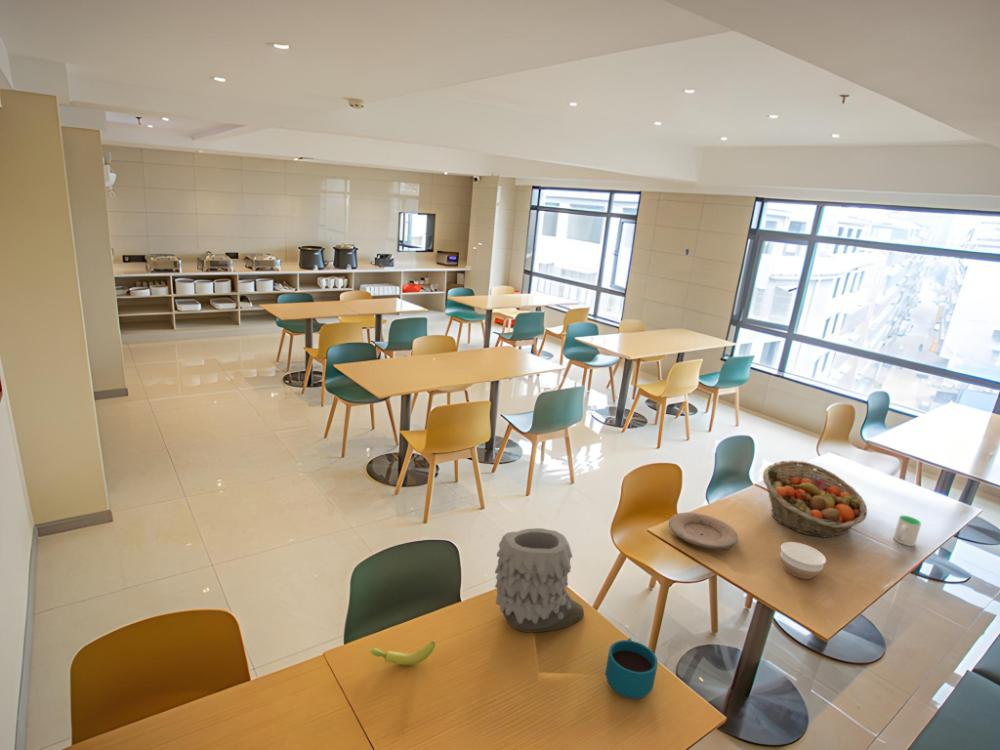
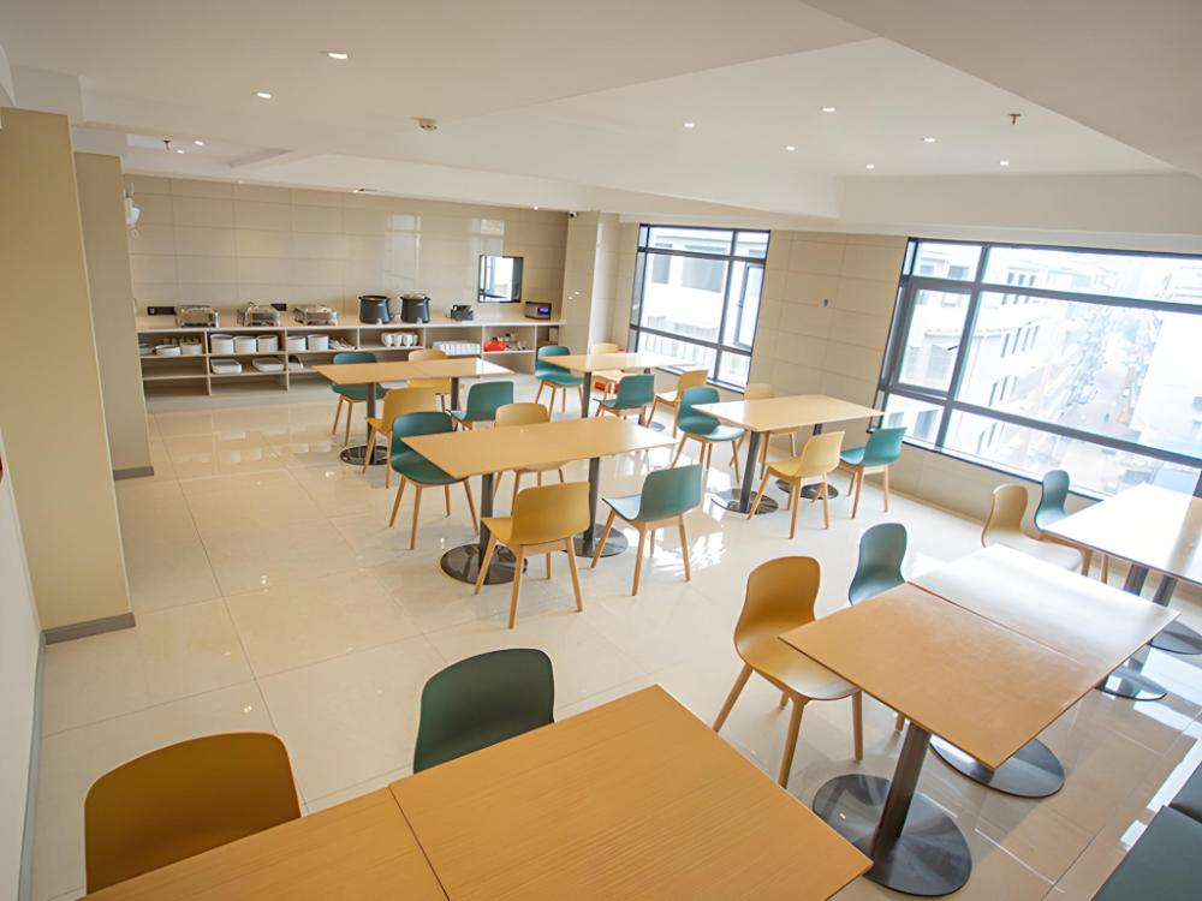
- cup (630, 665)
- banana (402, 653)
- fruit basket (811, 498)
- bowl (800, 561)
- mug (905, 531)
- vase (543, 580)
- plate (702, 532)
